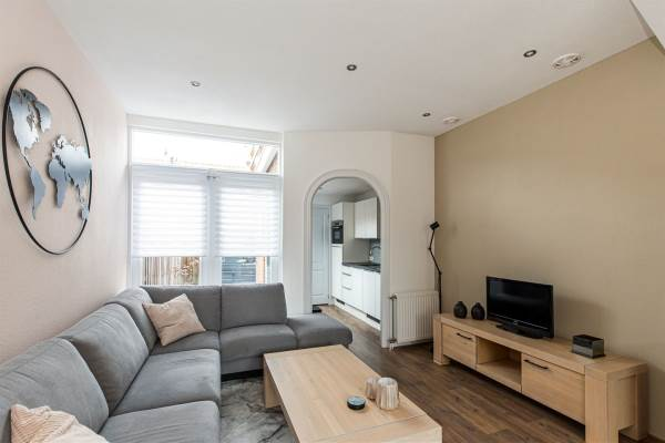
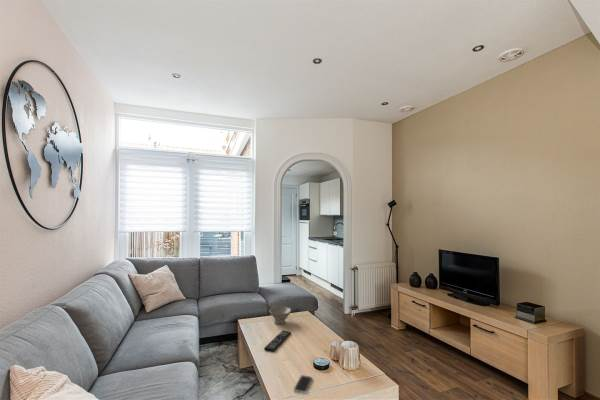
+ remote control (278, 340)
+ bowl (280, 316)
+ smartphone (303, 383)
